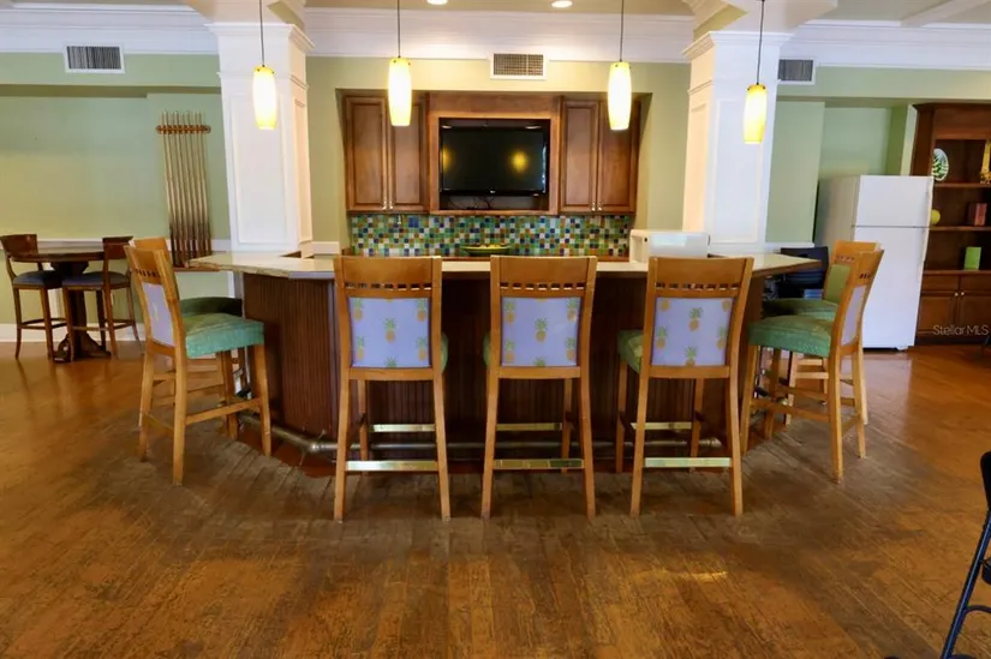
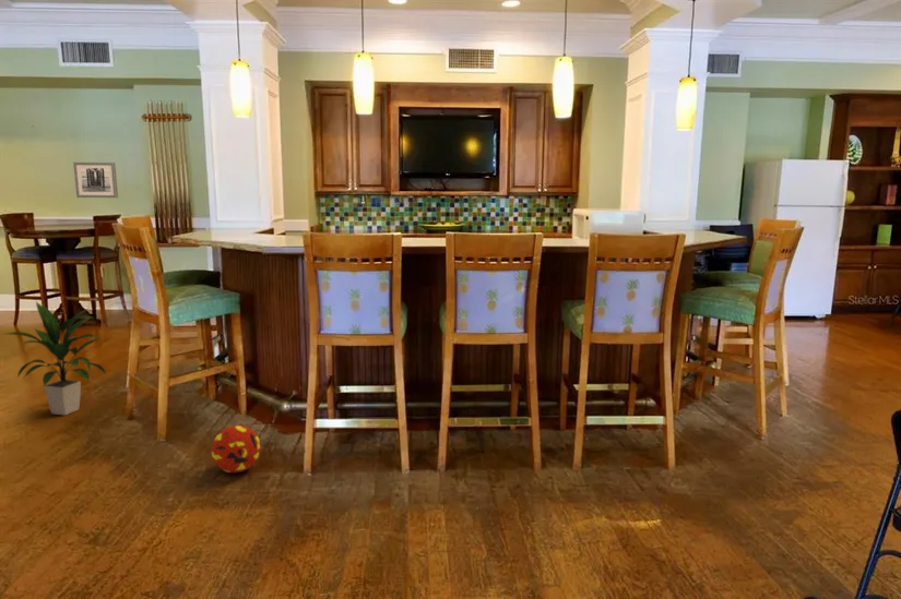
+ ball (236, 448)
+ wall art (95, 180)
+ indoor plant (63, 357)
